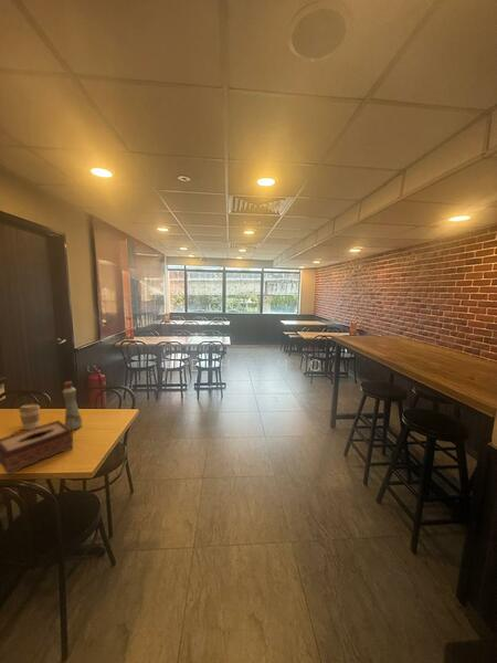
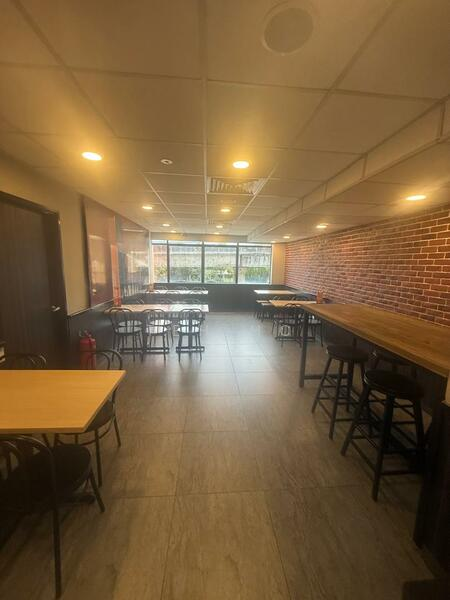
- tissue box (35, 444)
- bottle (71, 403)
- coffee cup (30, 415)
